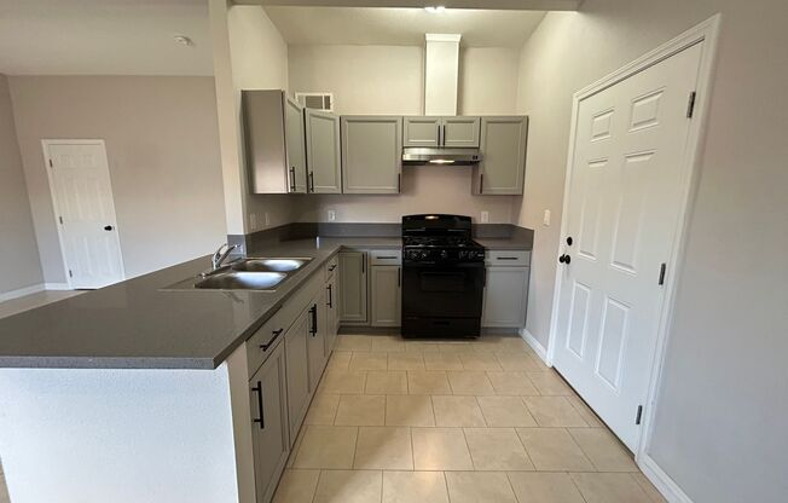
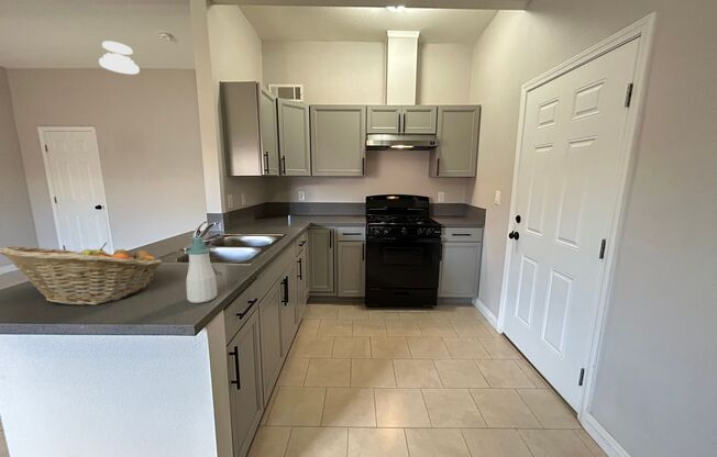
+ ceiling light (119, 57)
+ fruit basket (89, 266)
+ soap bottle (200, 268)
